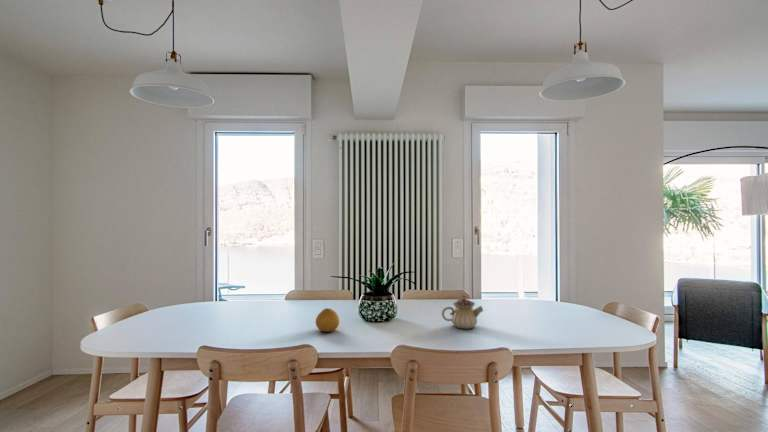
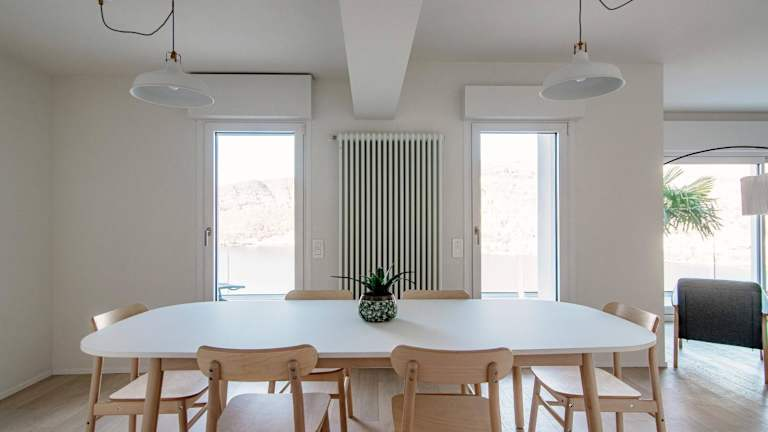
- fruit (327, 319)
- teapot (462, 310)
